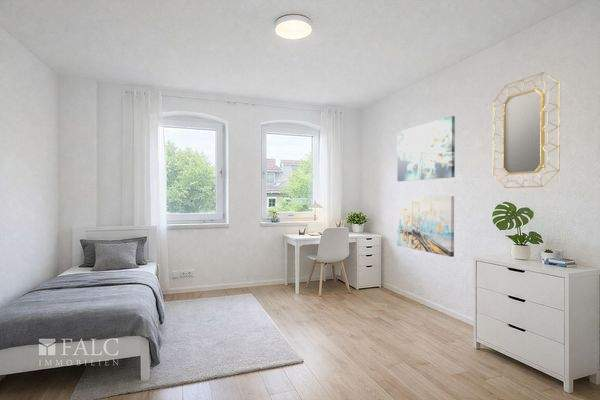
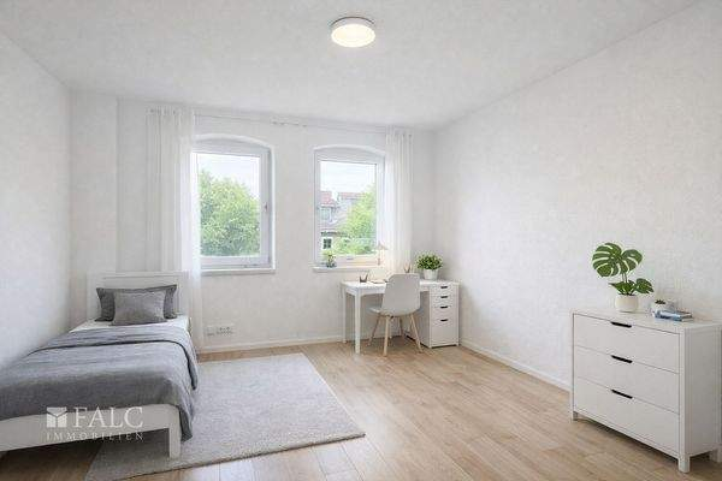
- wall art (423, 152)
- wall art (422, 223)
- home mirror (521, 133)
